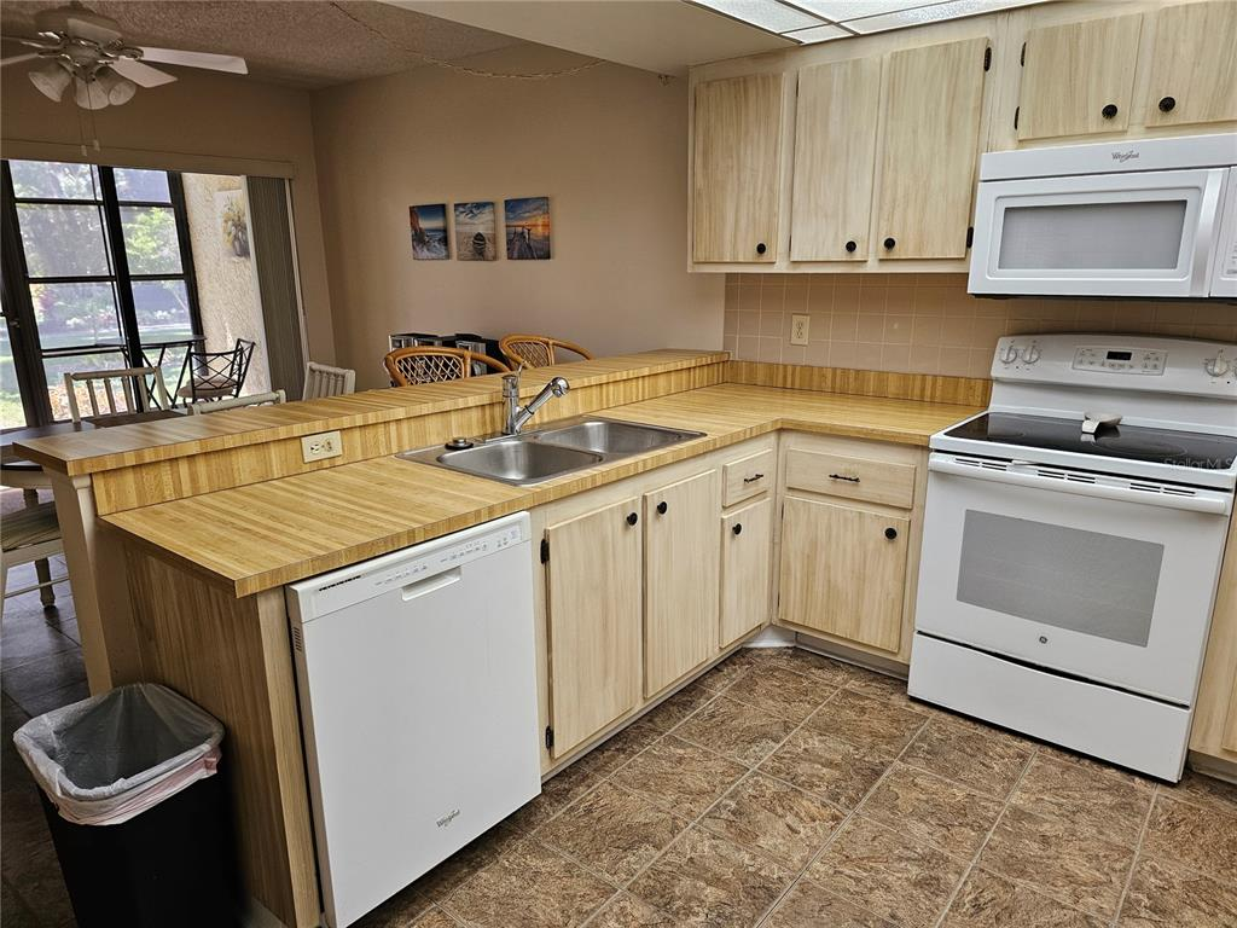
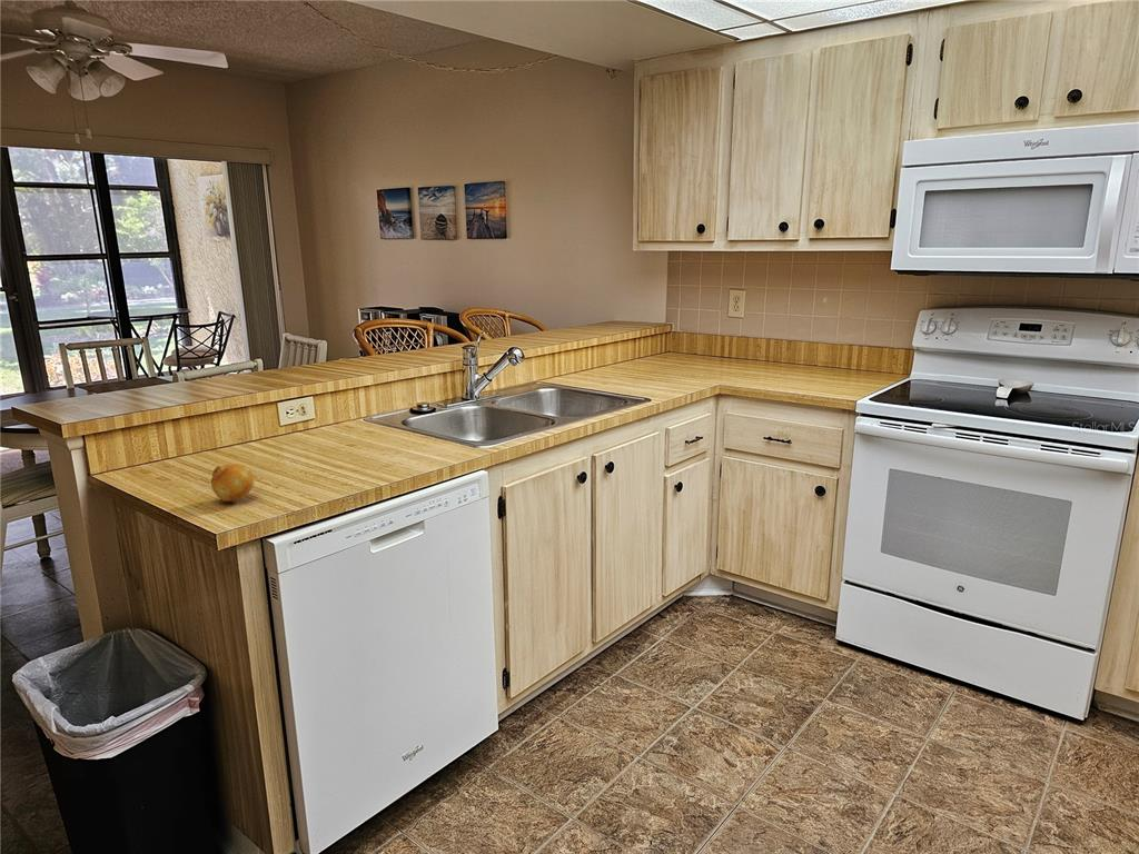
+ fruit (232, 481)
